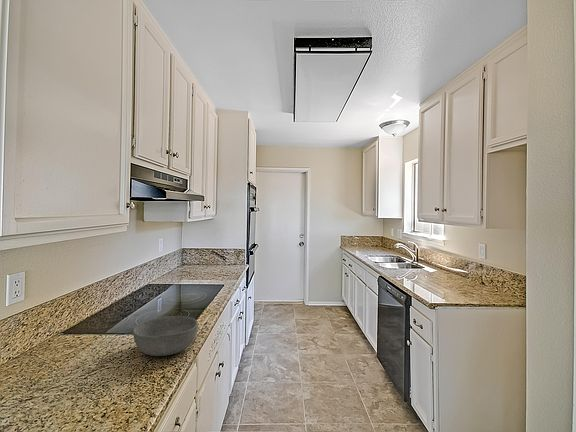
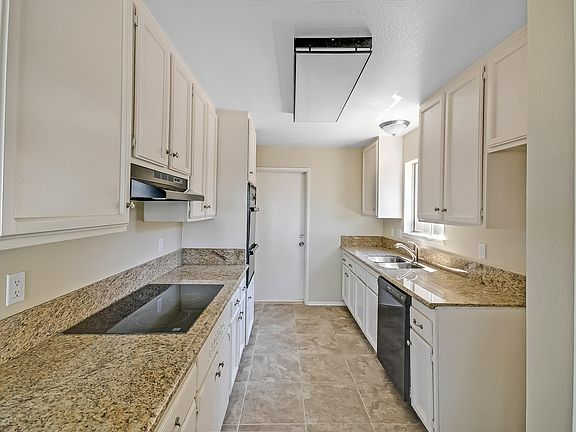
- bowl (166, 336)
